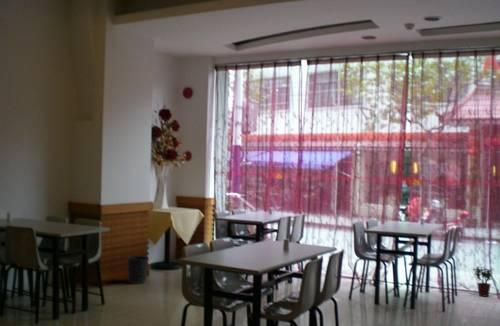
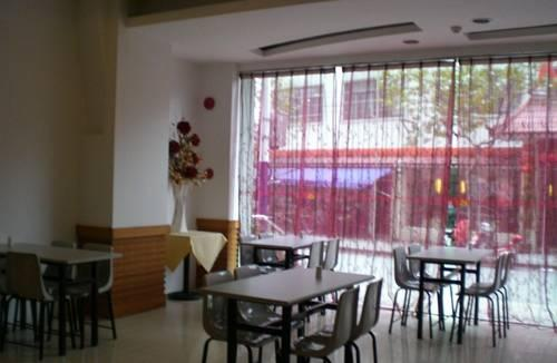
- potted plant (482, 280)
- wastebasket (137, 269)
